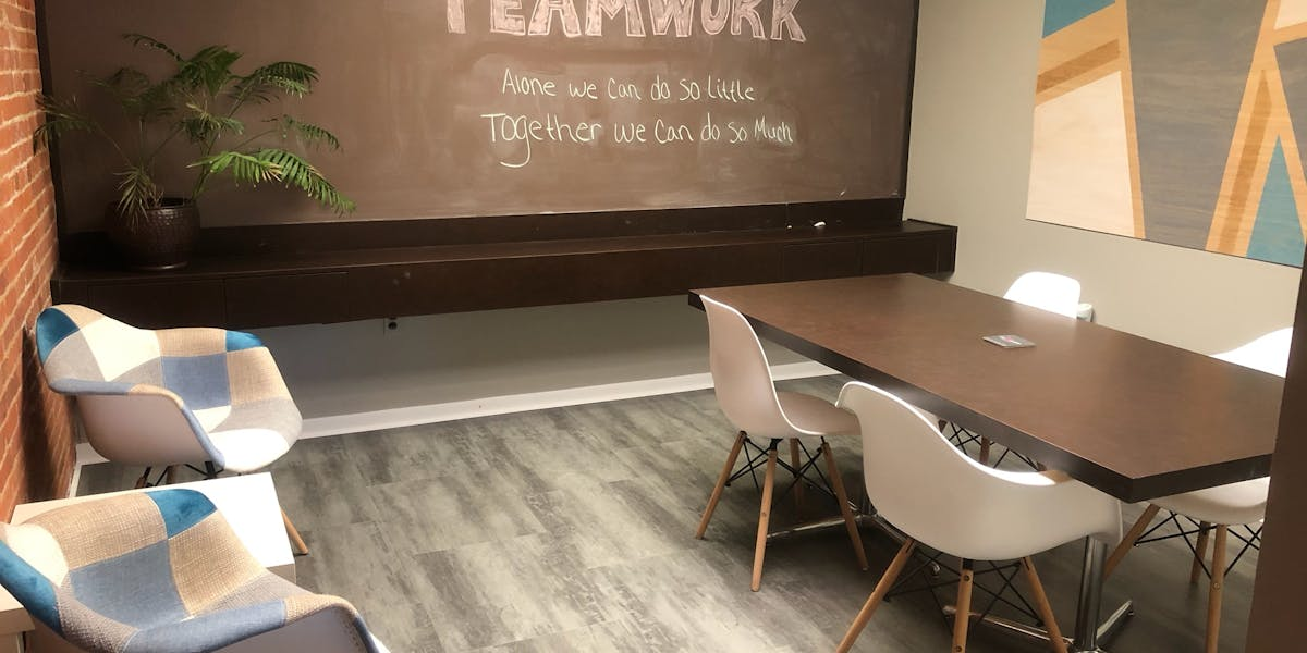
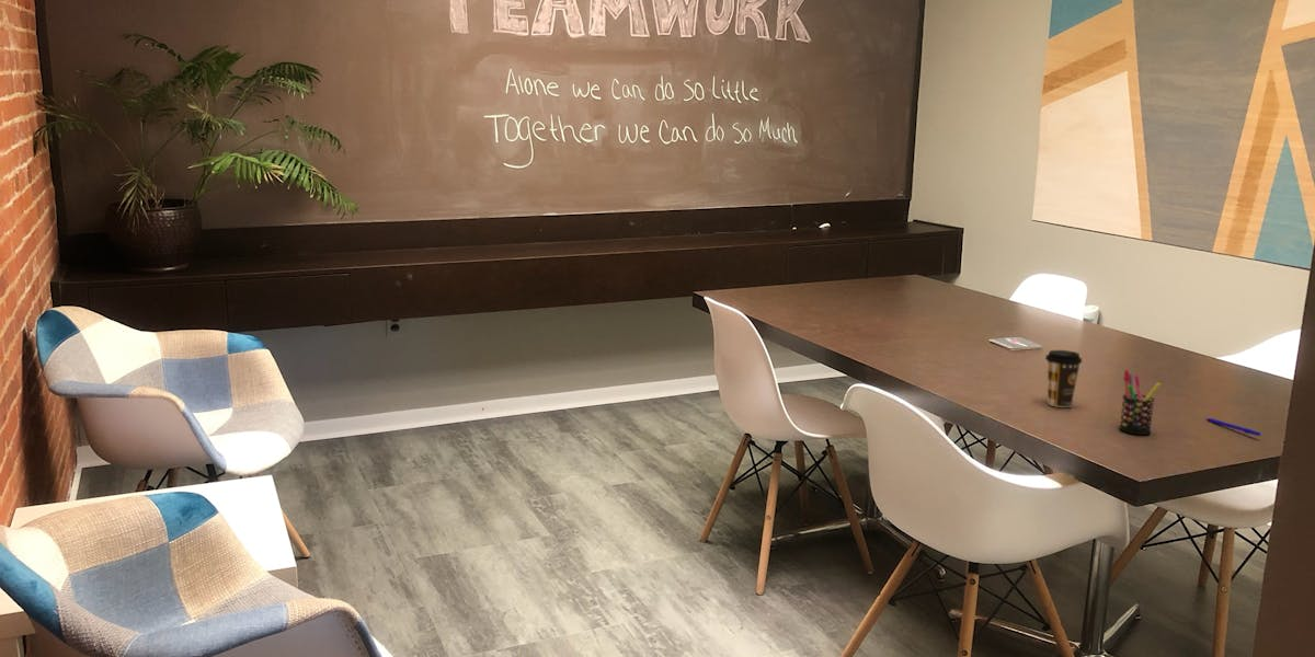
+ pen (1231, 426)
+ pen holder (1134, 402)
+ coffee cup (1061, 378)
